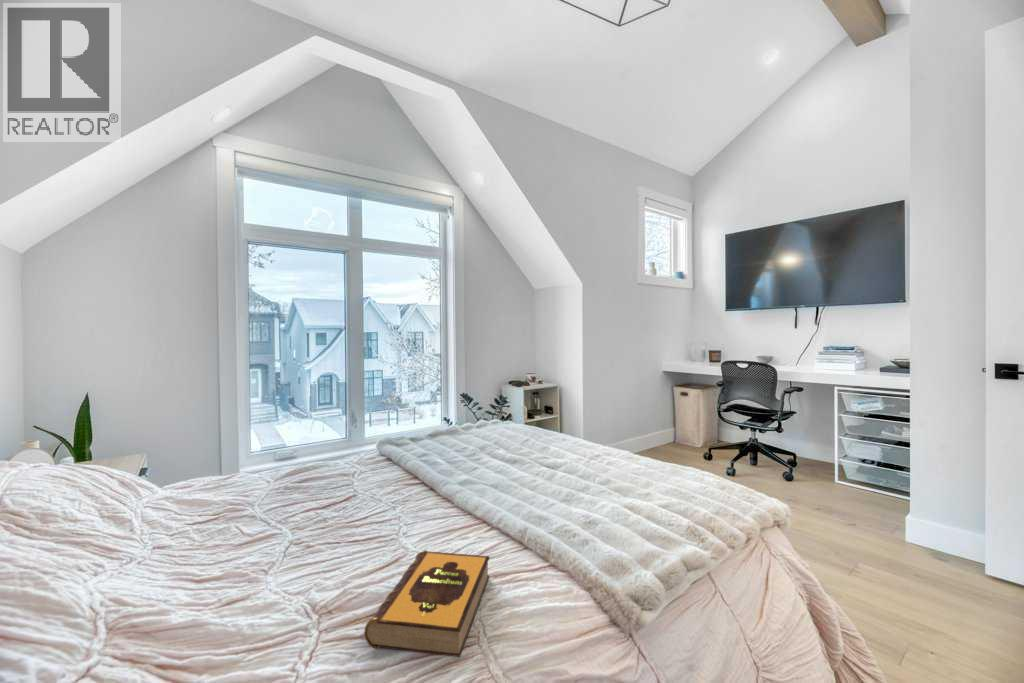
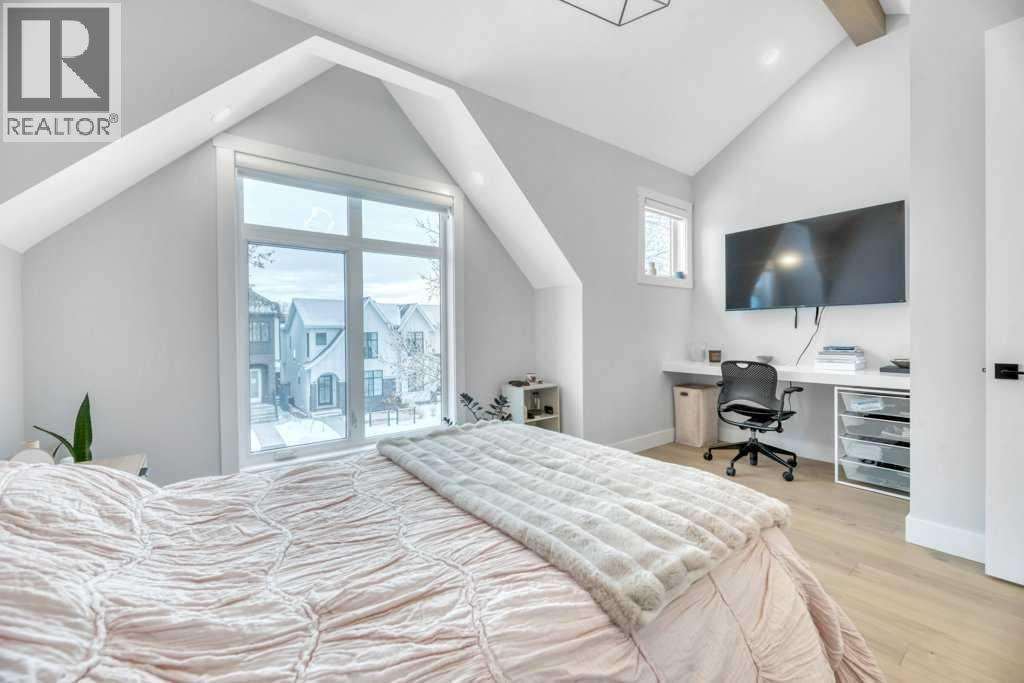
- hardback book (434, 595)
